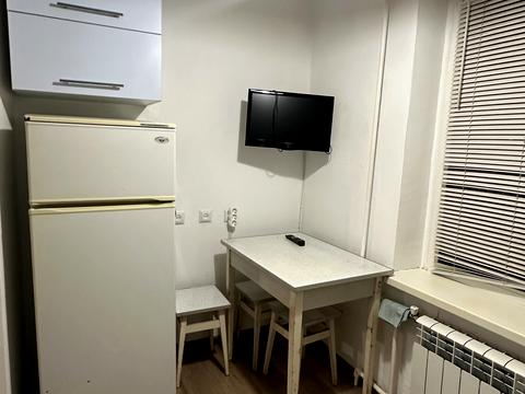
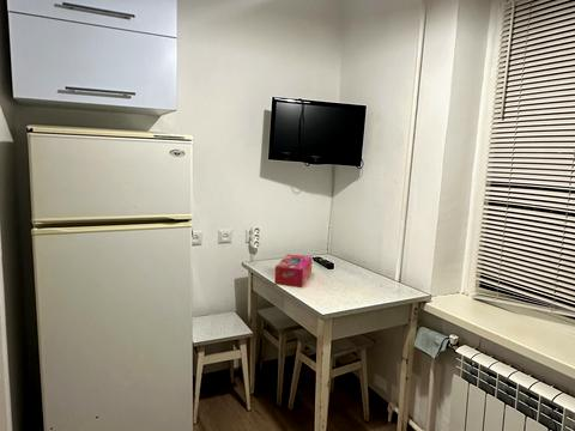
+ tissue box (293, 269)
